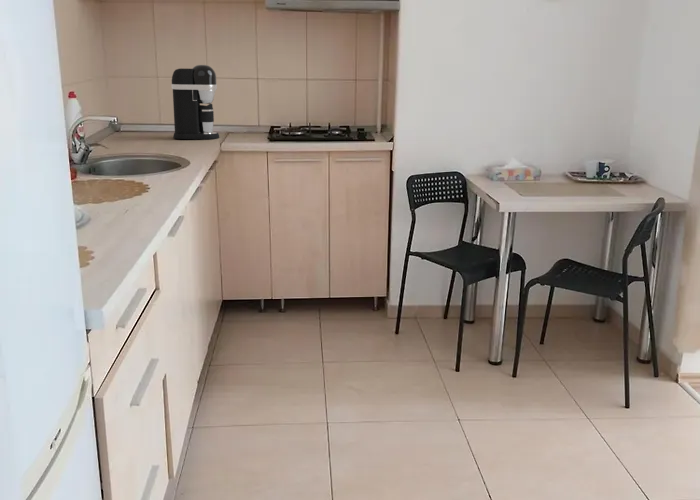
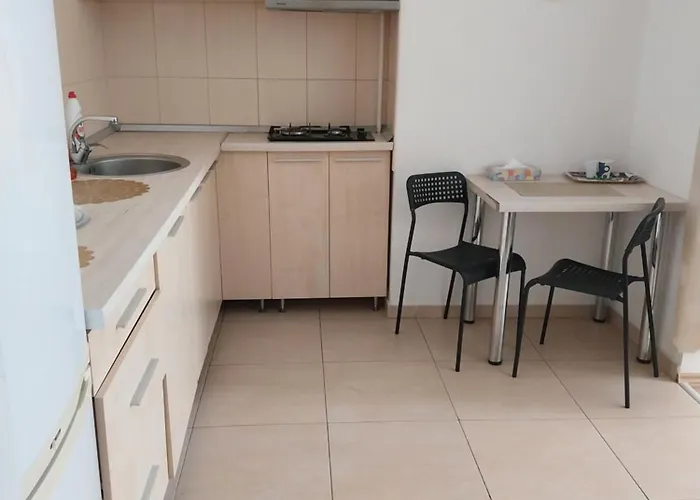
- coffee maker (194, 101)
